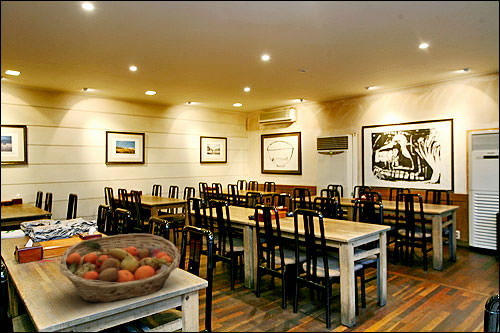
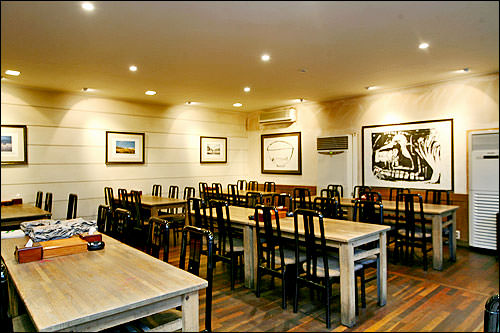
- fruit basket (123, 264)
